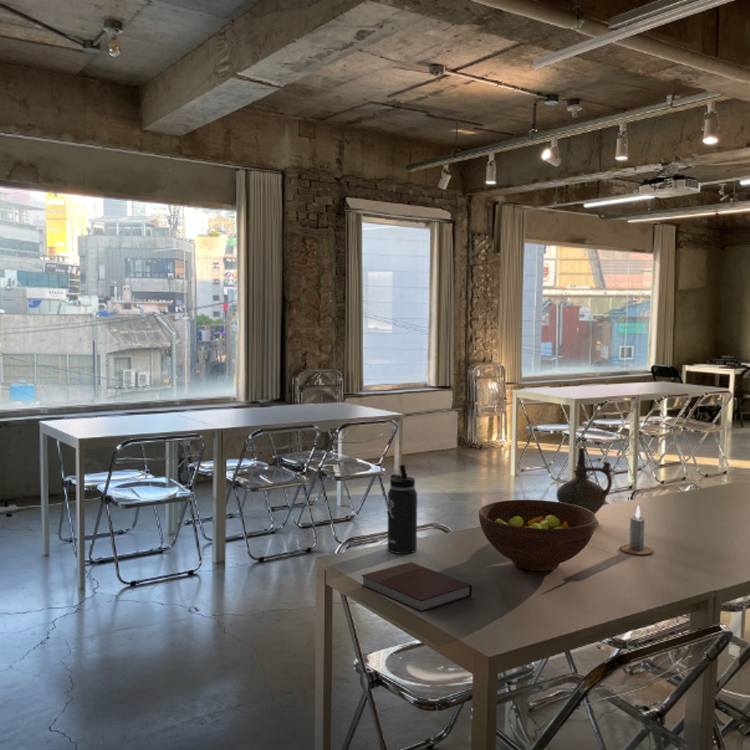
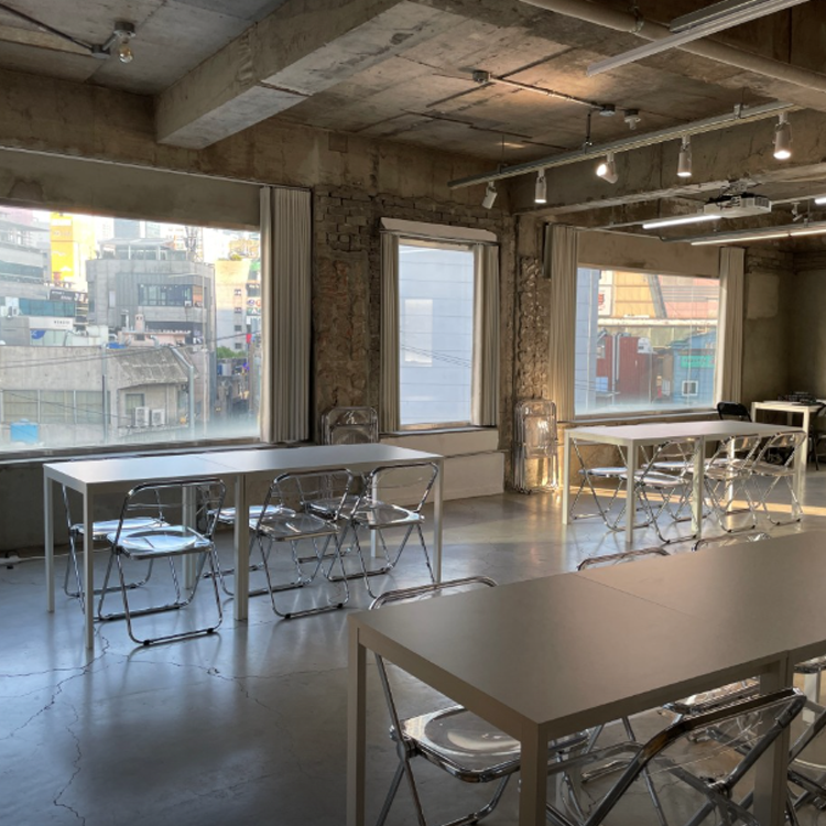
- candle (637, 527)
- notebook (415, 585)
- ceremonial vessel (584, 486)
- fruit bowl (536, 539)
- thermos bottle (400, 506)
